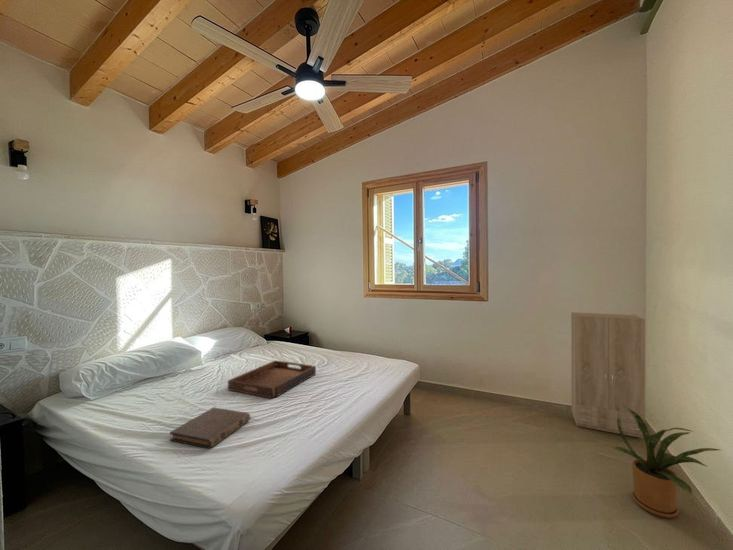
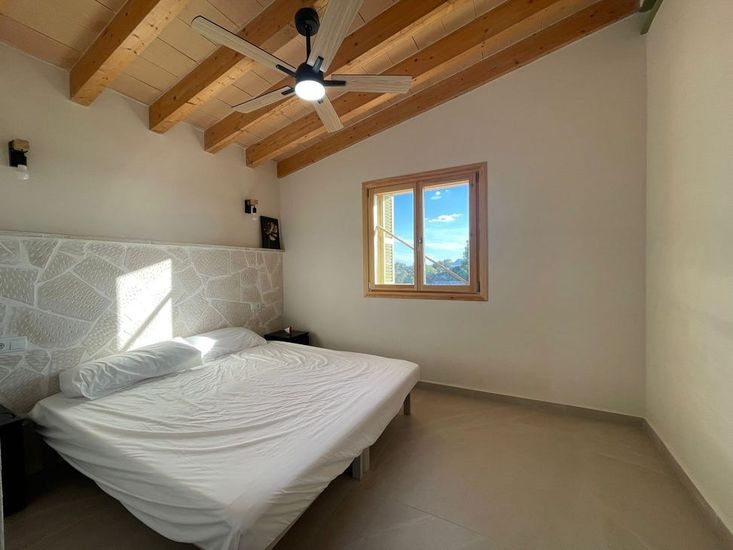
- book (212, 426)
- cabinet (605, 371)
- serving tray (274, 377)
- house plant (660, 460)
